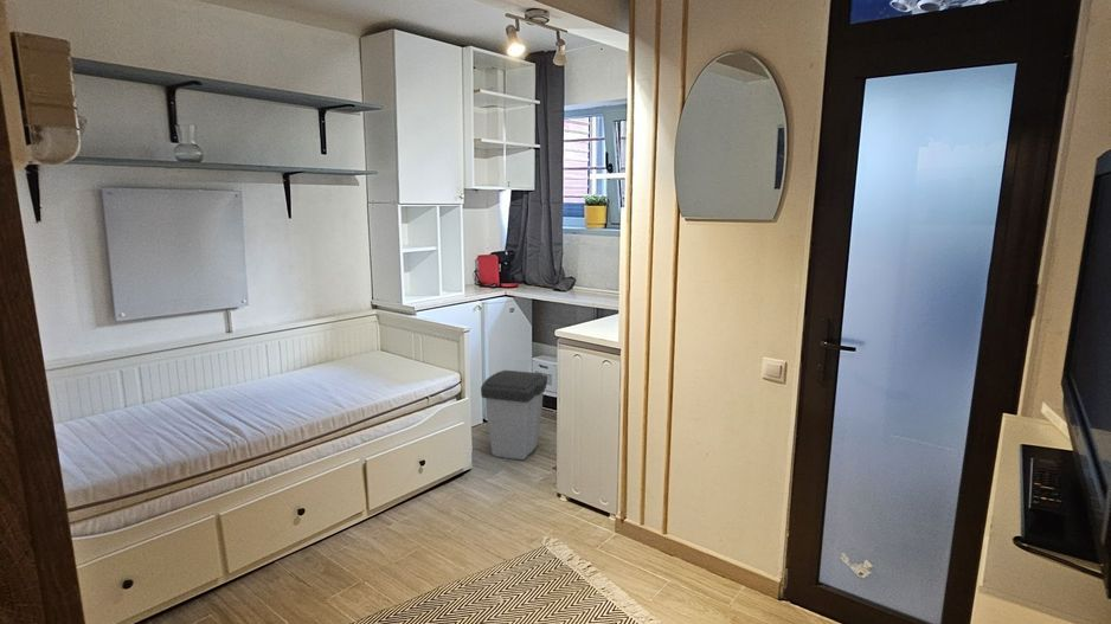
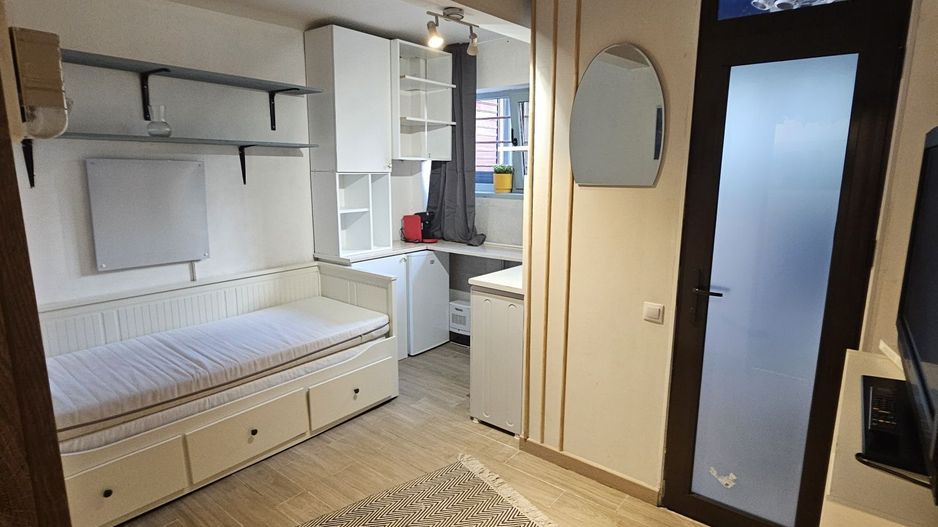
- trash can (516, 413)
